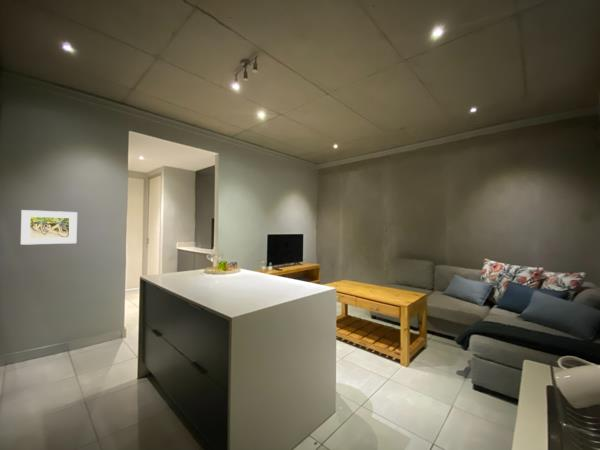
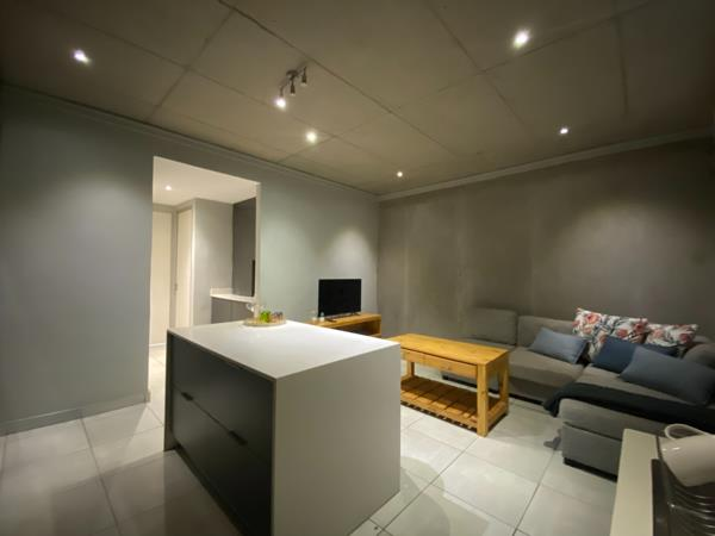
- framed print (50, 227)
